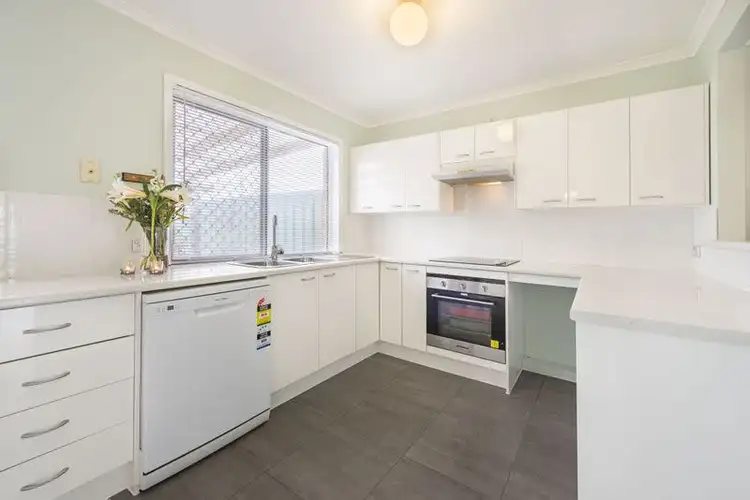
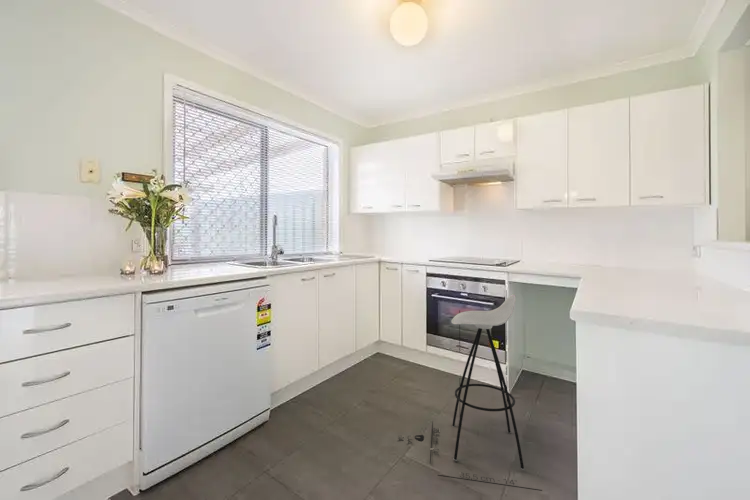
+ stool (464, 369)
